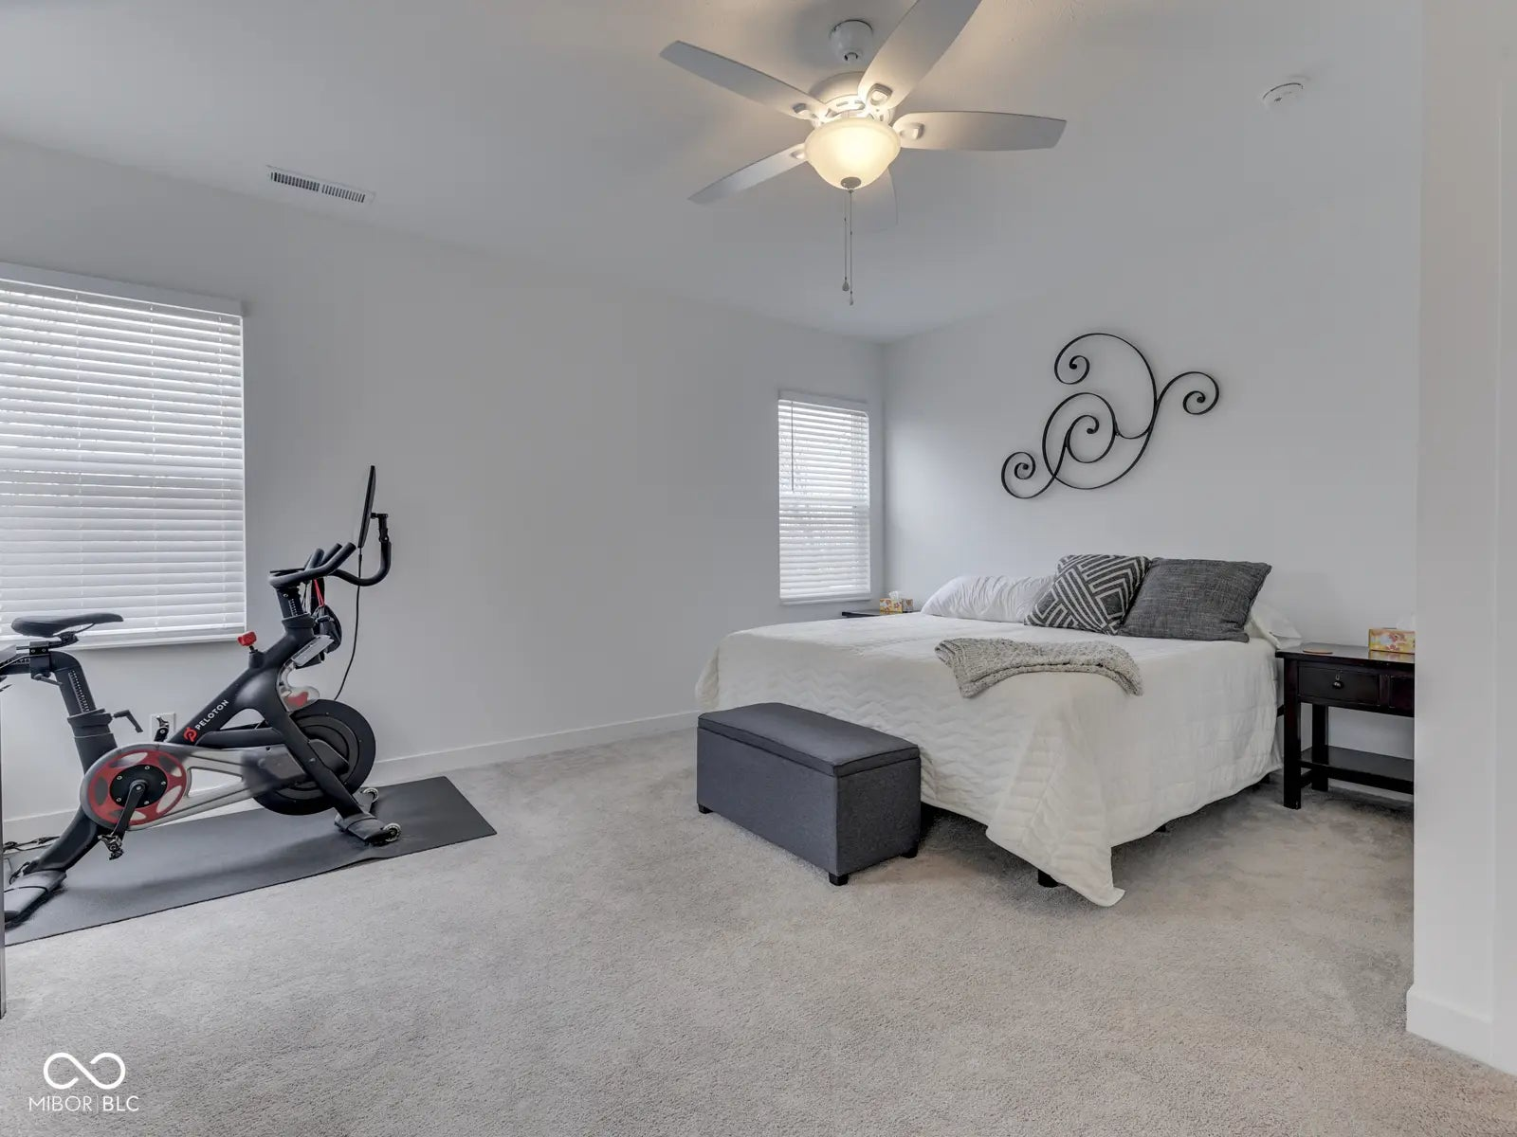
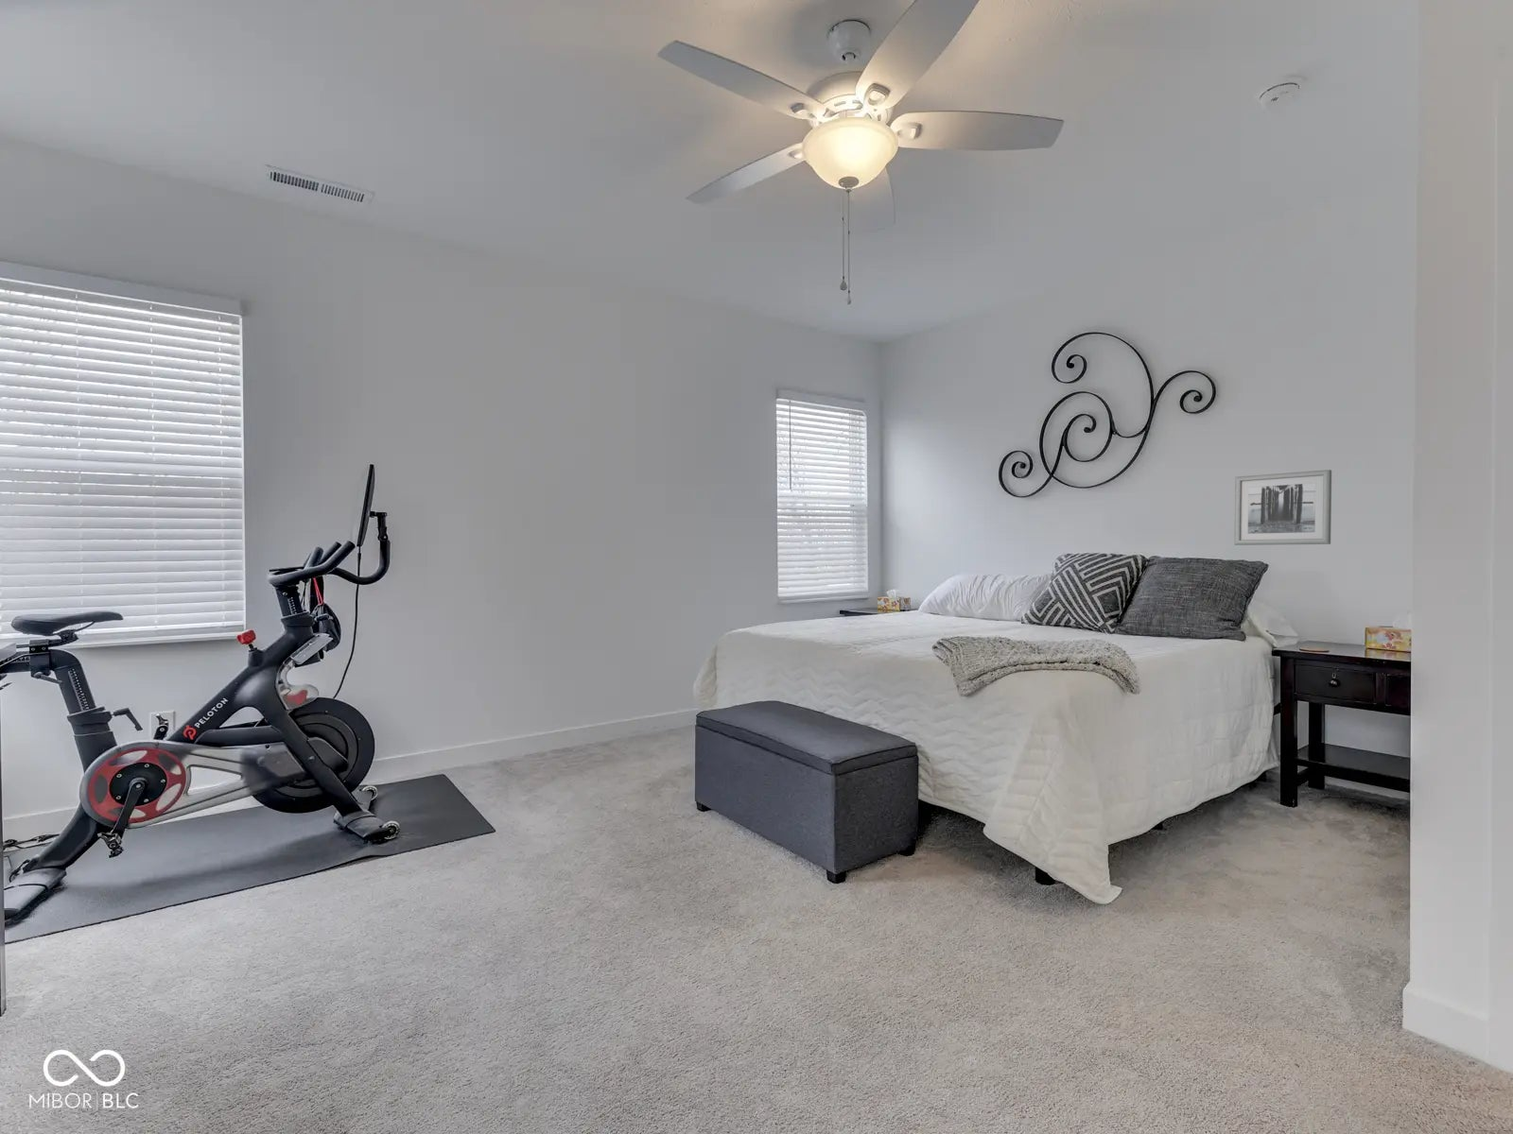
+ wall art (1281, 509)
